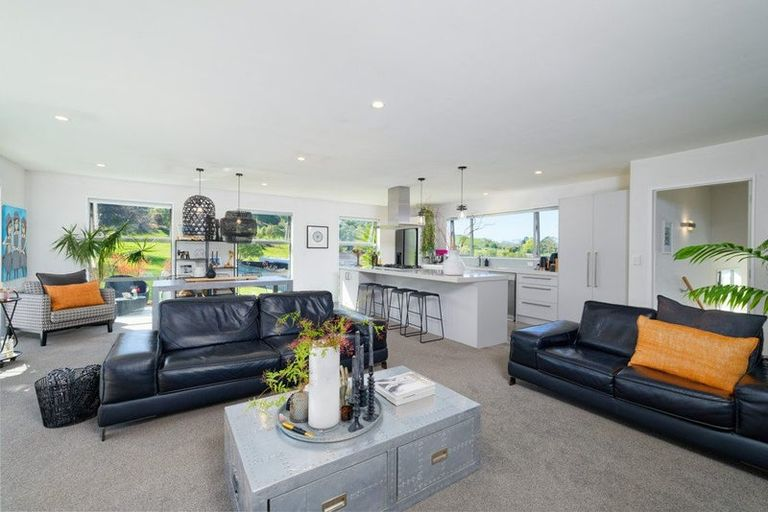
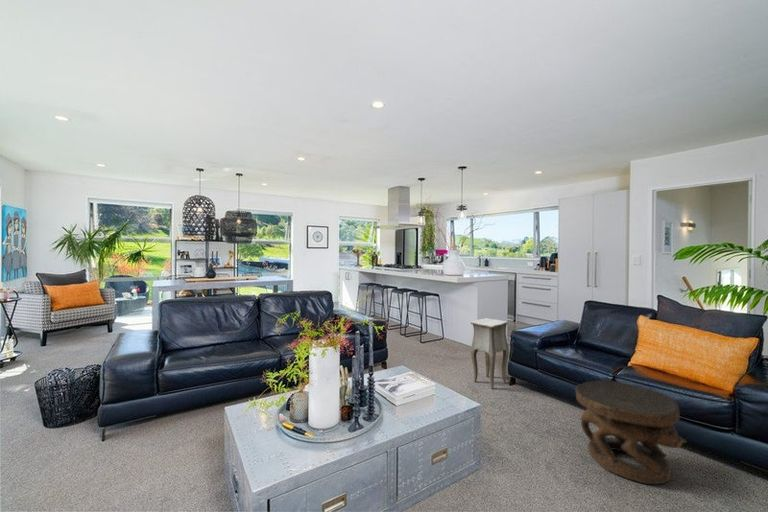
+ side table (489, 351)
+ side table (626, 428)
